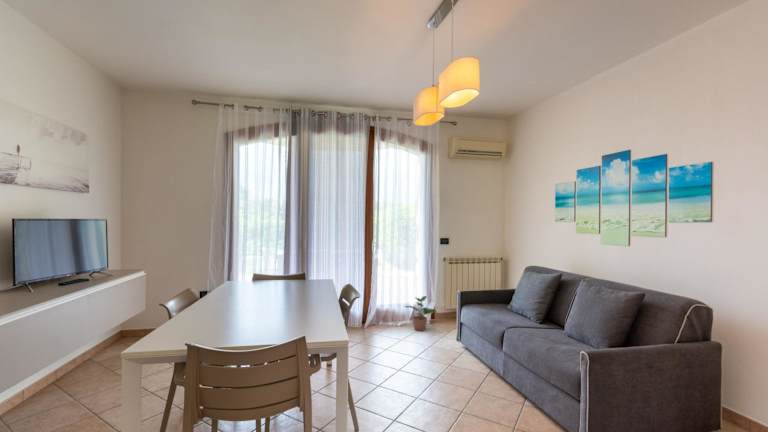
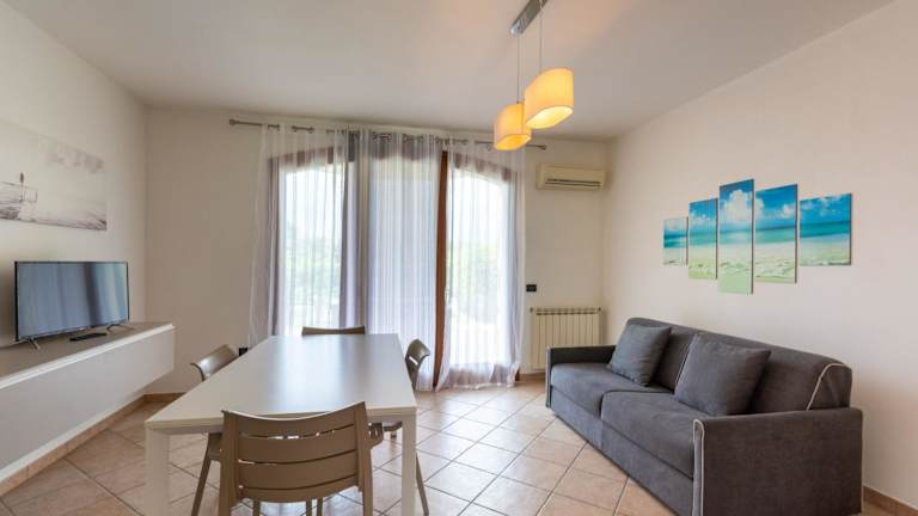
- potted plant (420, 312)
